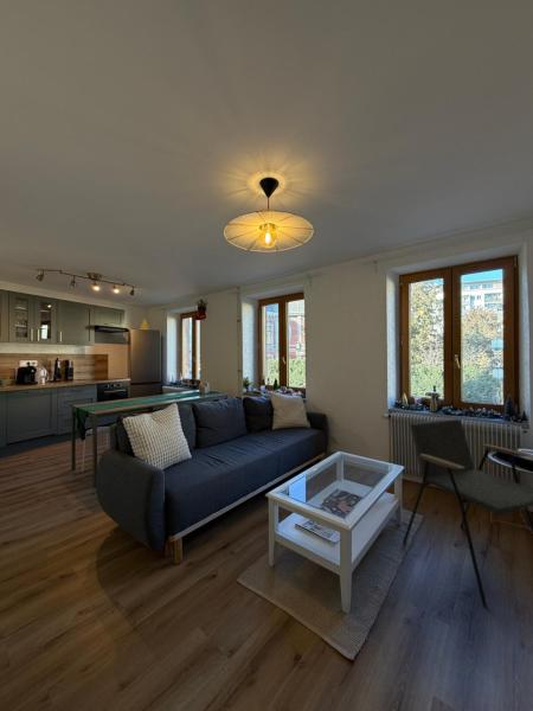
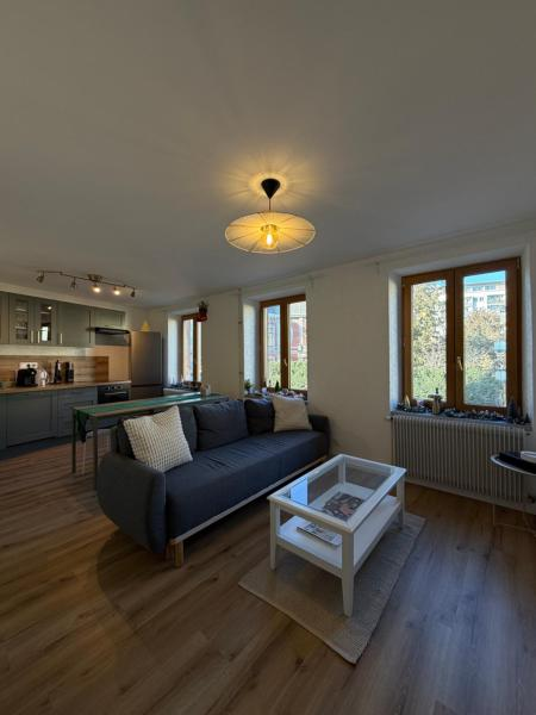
- armchair (471, 494)
